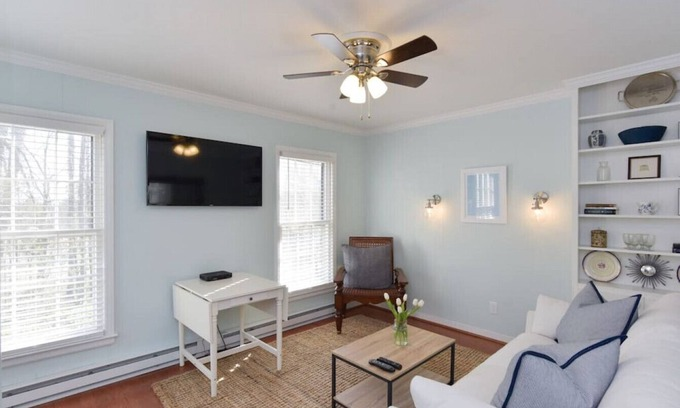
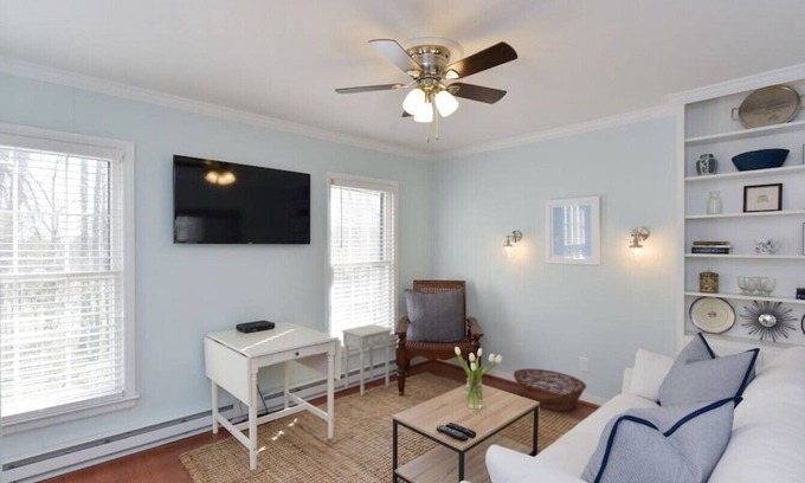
+ nightstand (369, 359)
+ basket (548, 389)
